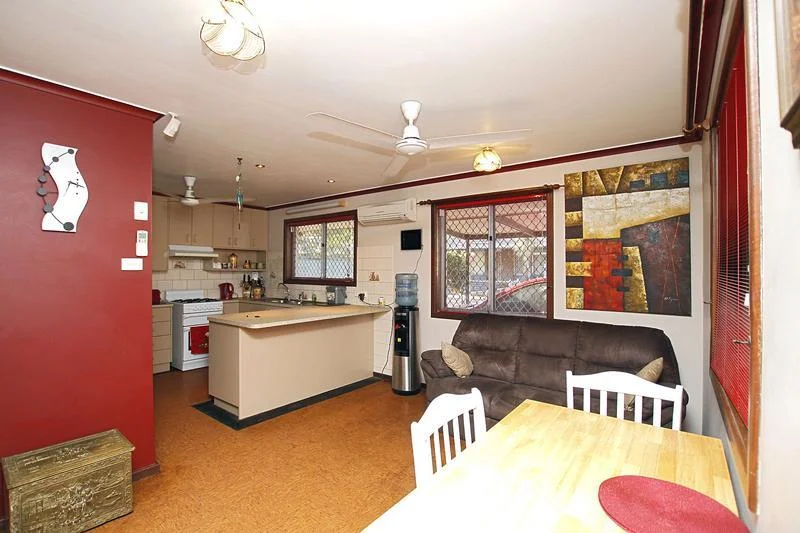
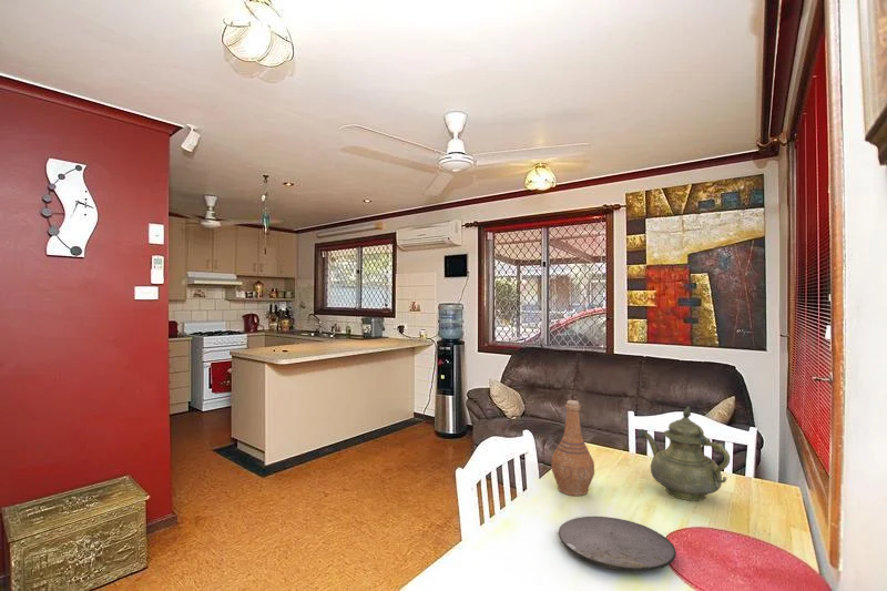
+ plate (614, 540)
+ teapot (680, 447)
+ vase (572, 445)
